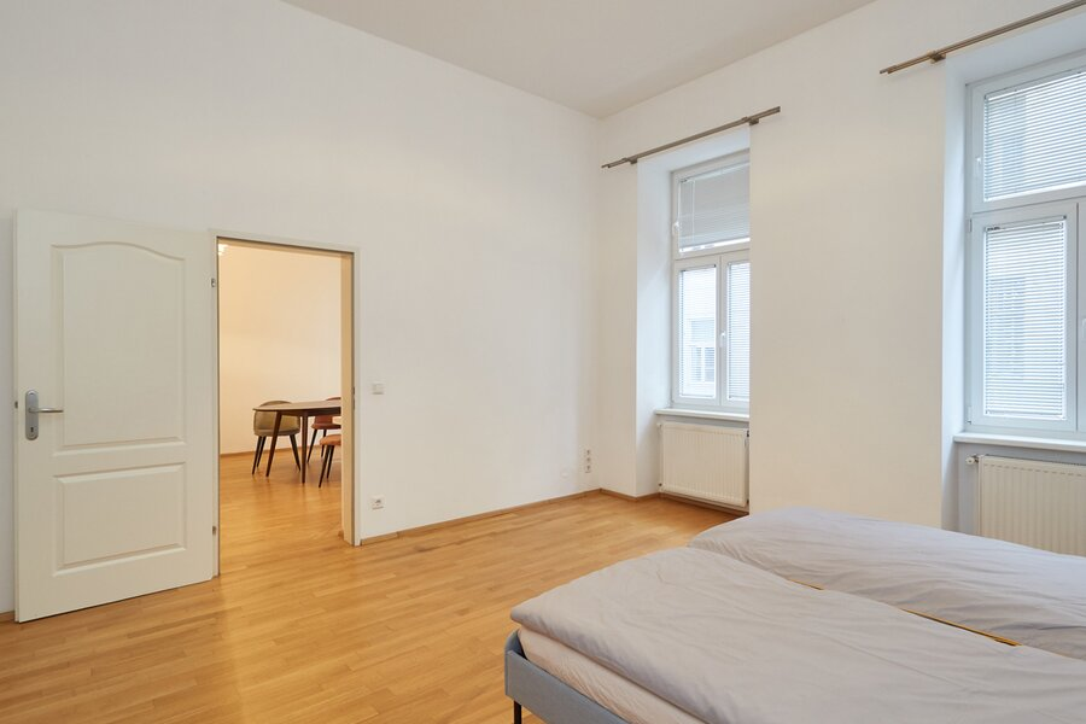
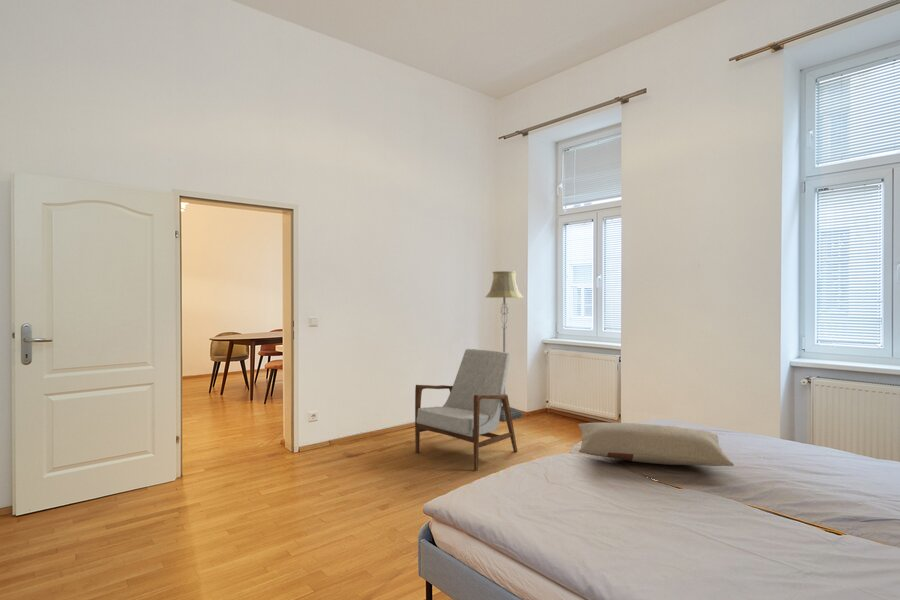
+ armchair (466, 402)
+ pillow (648, 443)
+ floor lamp (504, 344)
